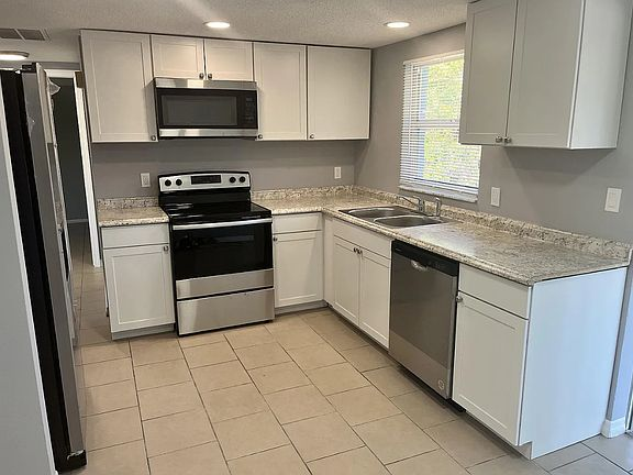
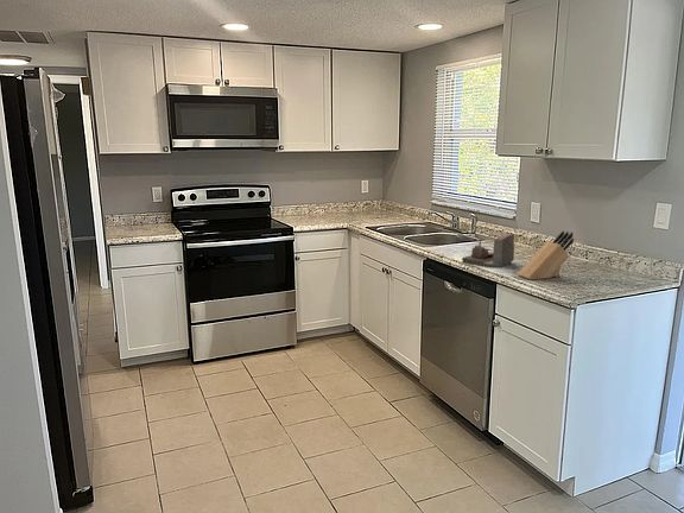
+ chair (484, 248)
+ knife block (546, 254)
